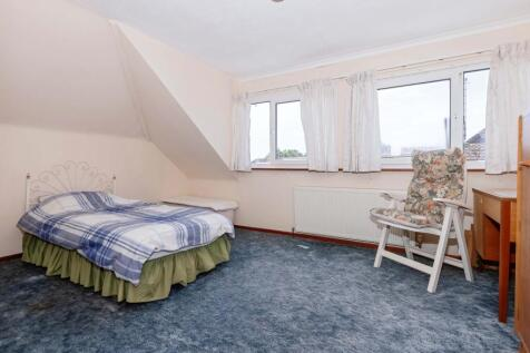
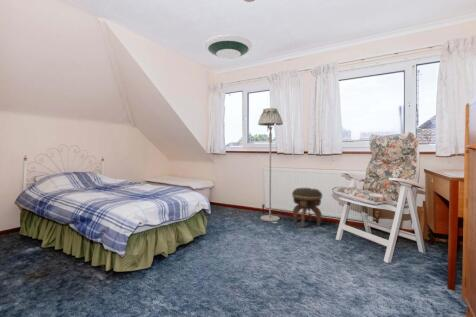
+ floor lamp (270, 164)
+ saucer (228, 52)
+ footstool (306, 206)
